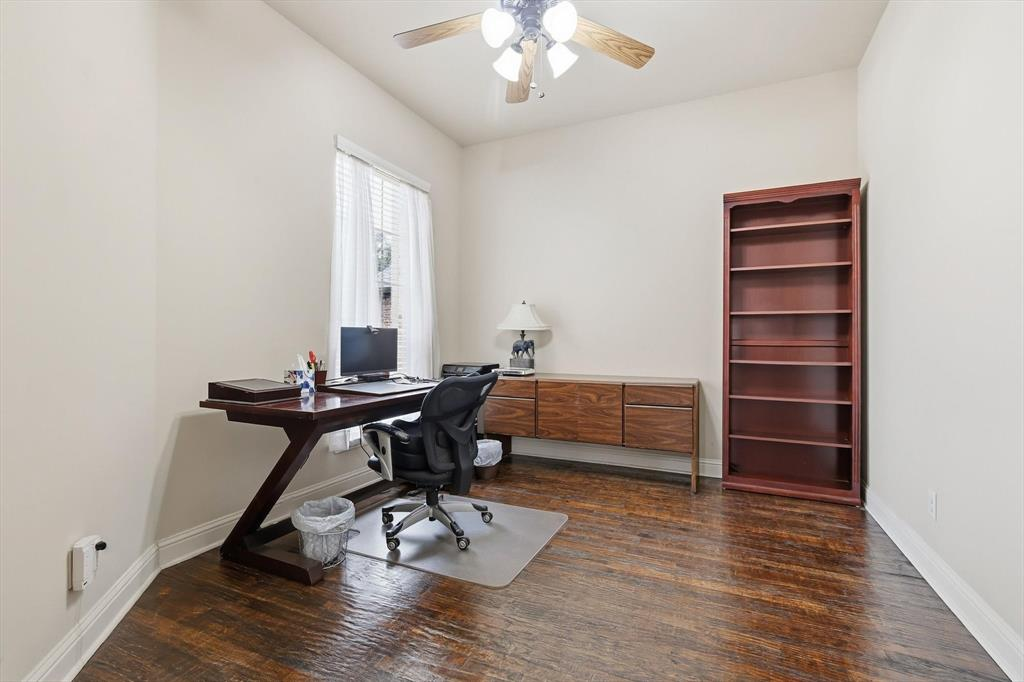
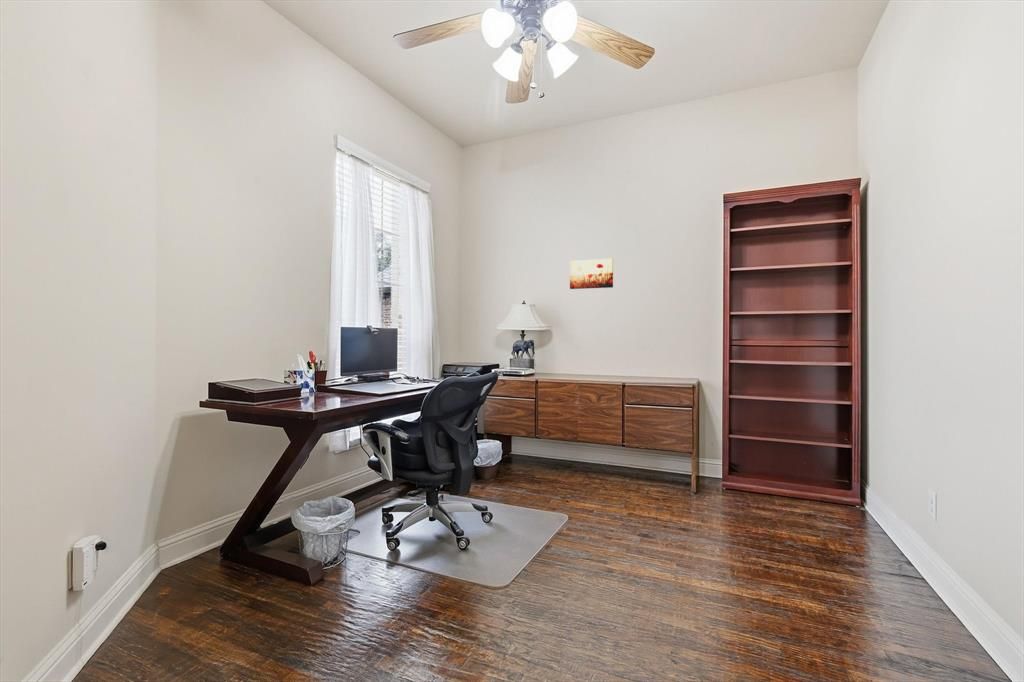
+ wall art (591, 274)
